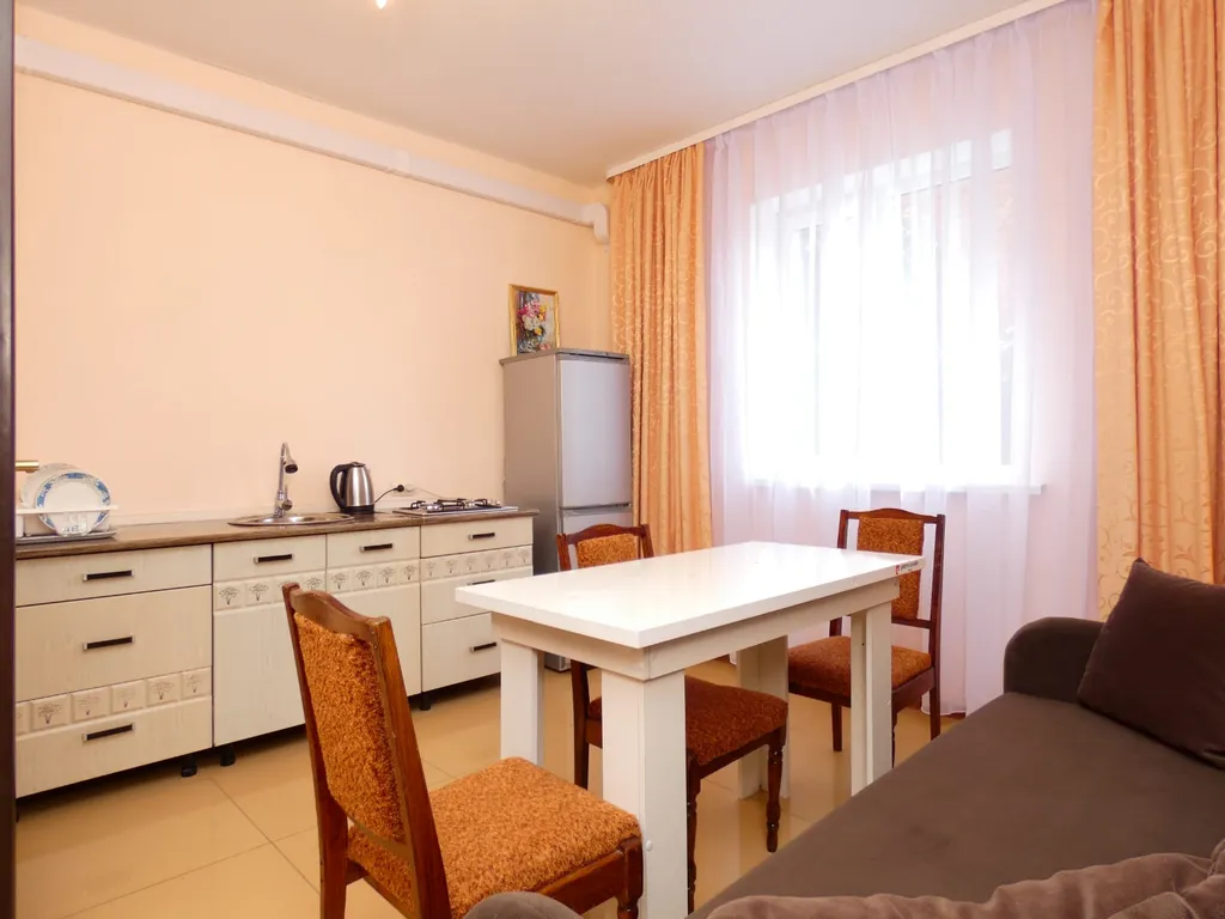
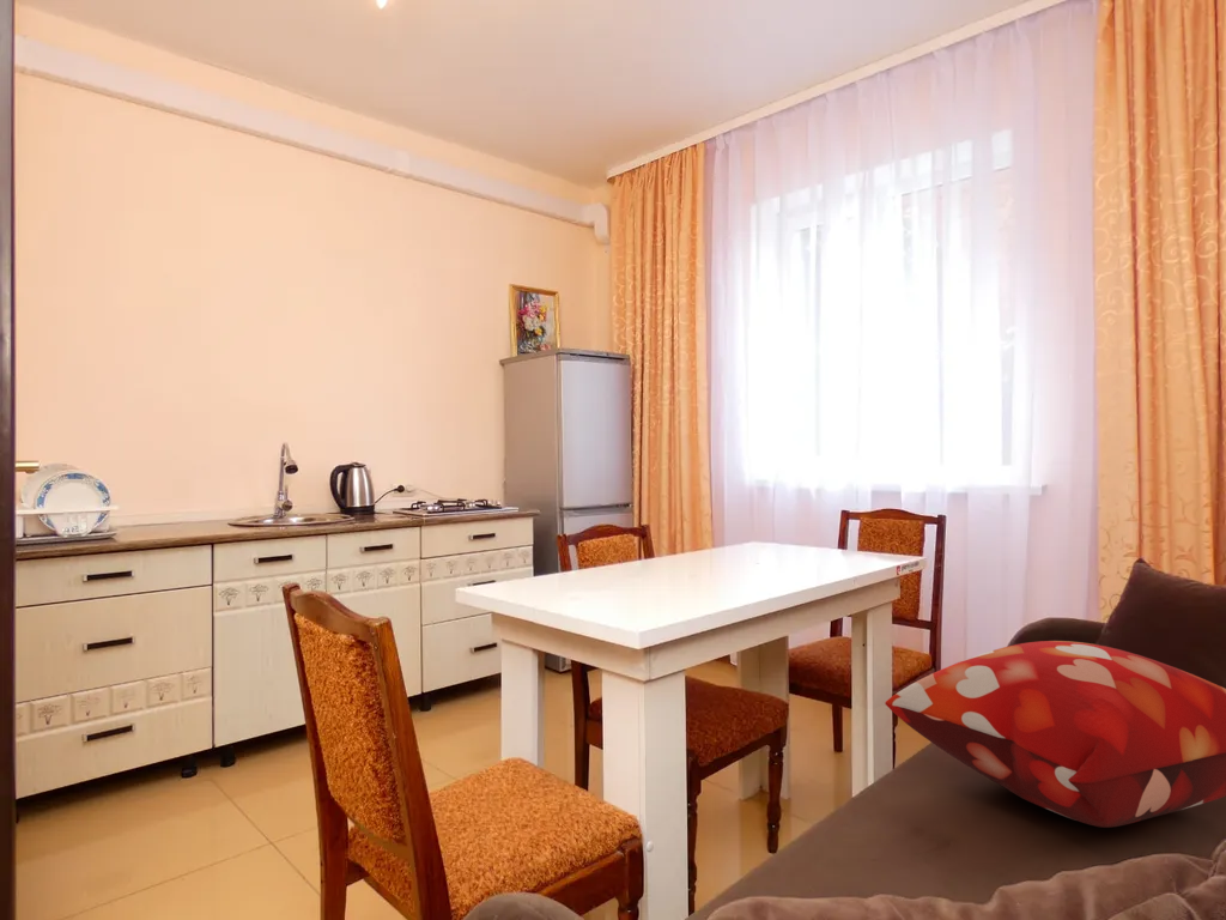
+ decorative pillow (1068, 720)
